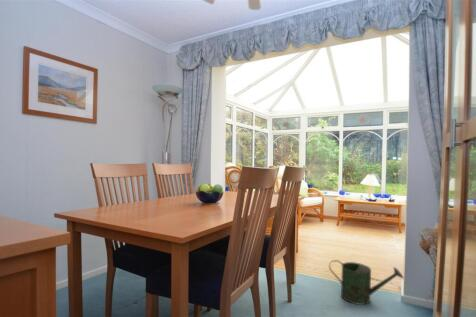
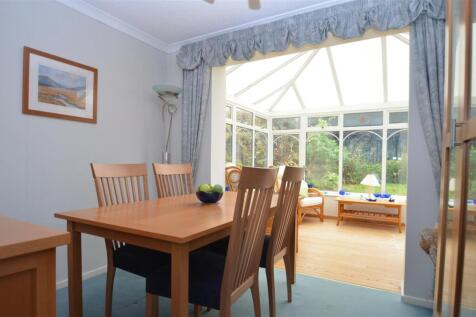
- watering can (363, 280)
